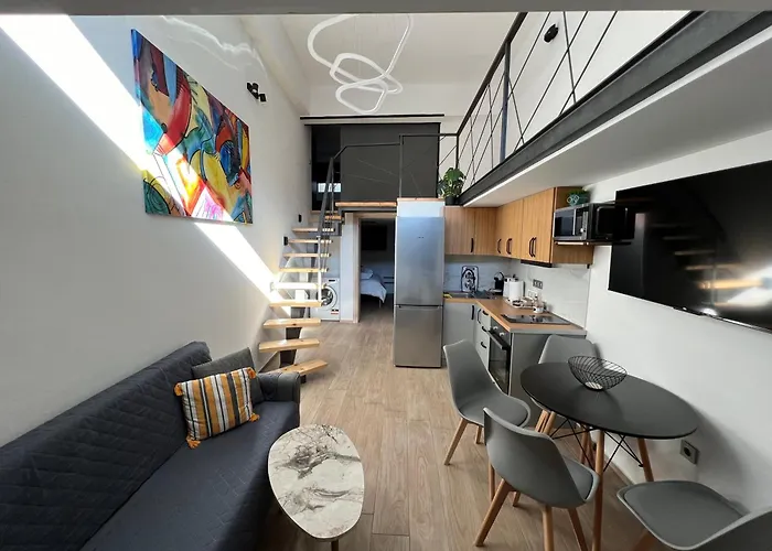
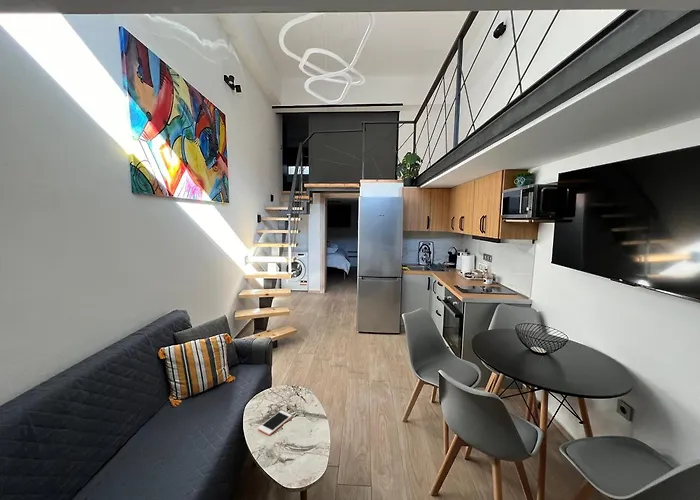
+ cell phone (275, 422)
